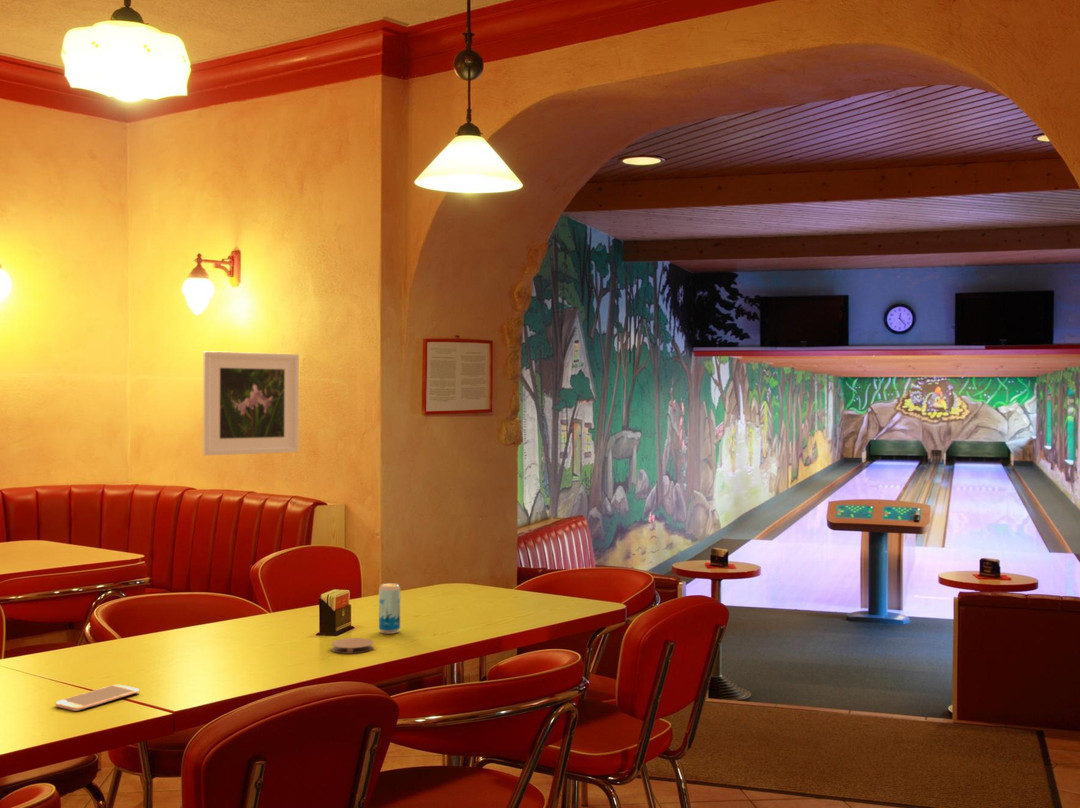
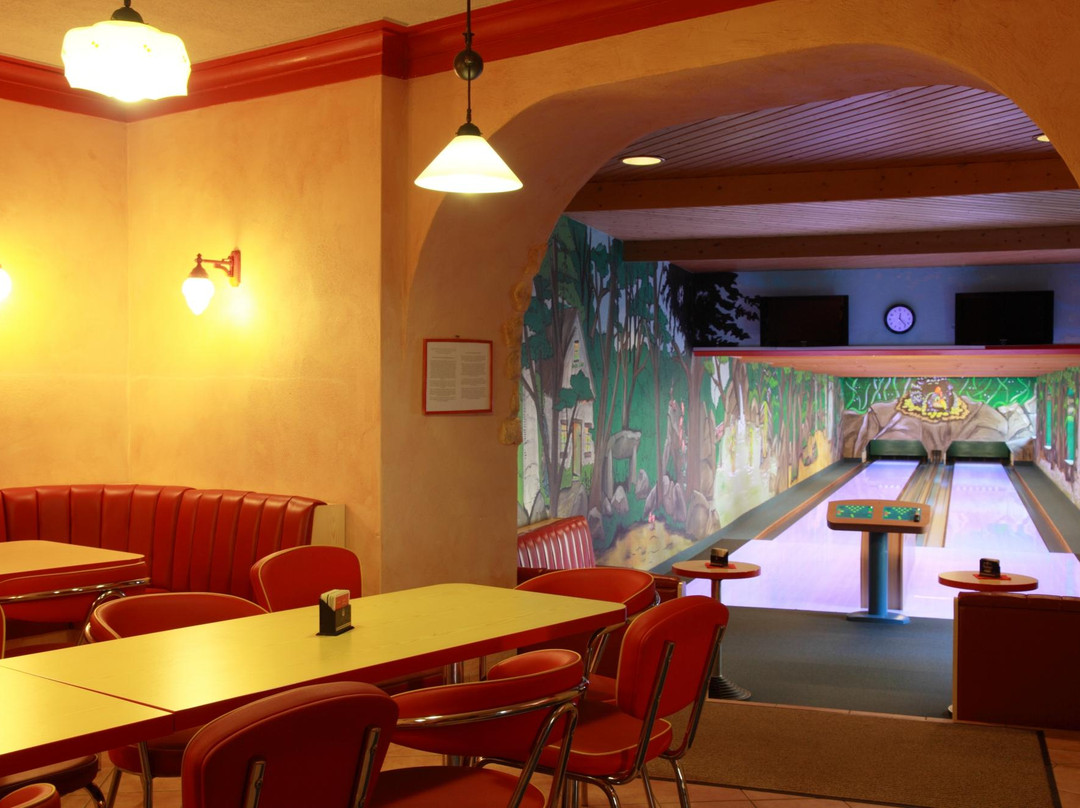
- smartphone (98, 697)
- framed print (252, 403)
- beverage can (389, 608)
- coaster (352, 645)
